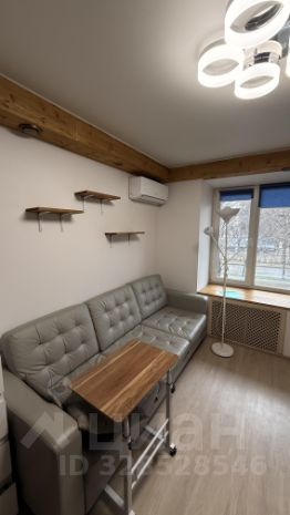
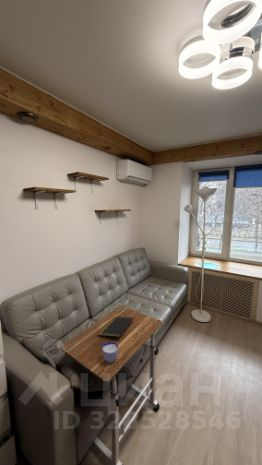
+ notepad (116, 325)
+ cup (111, 351)
